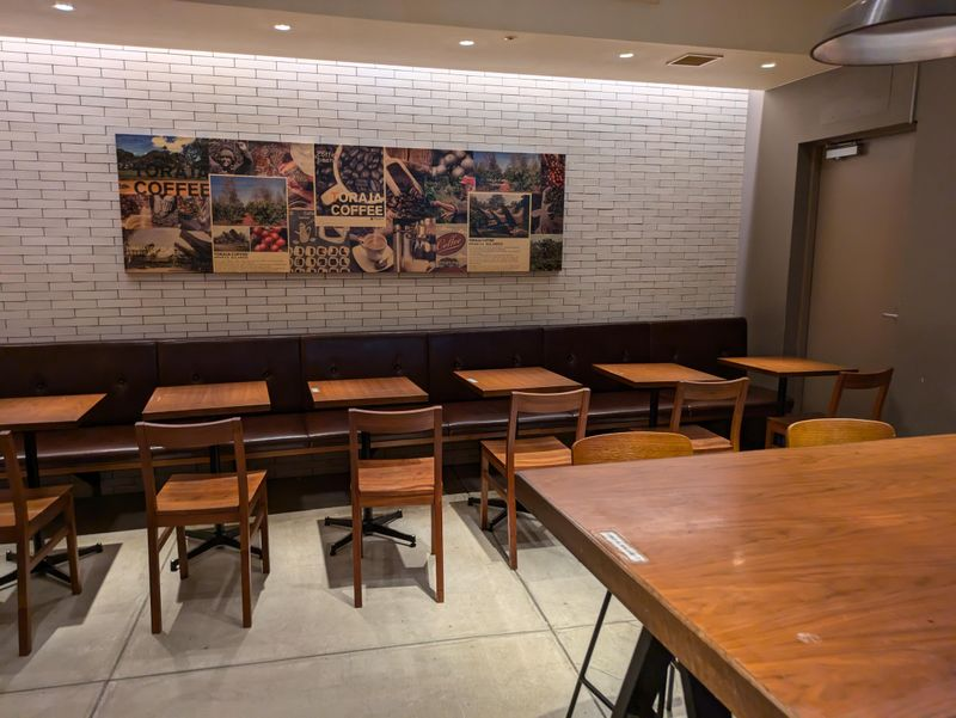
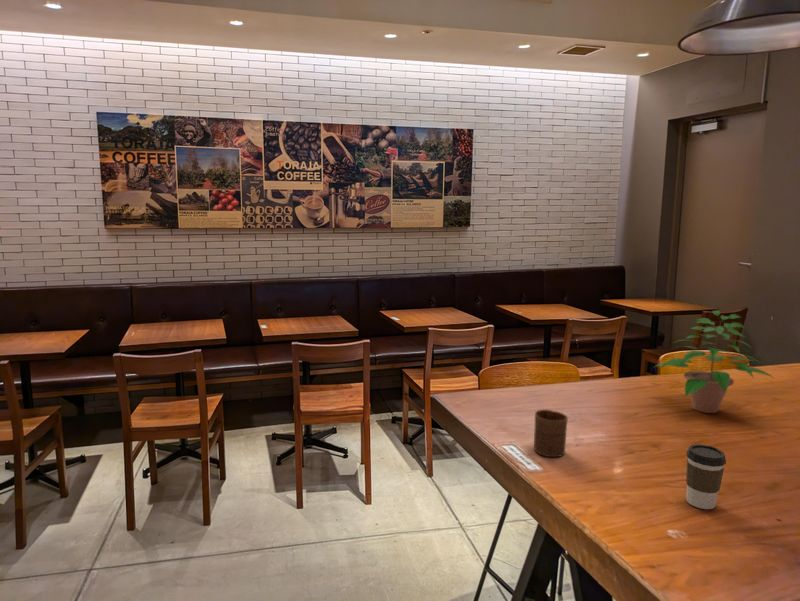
+ cup (549, 432)
+ coffee cup (703, 477)
+ potted plant (709, 360)
